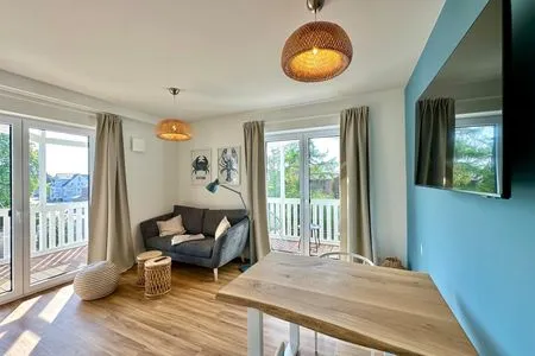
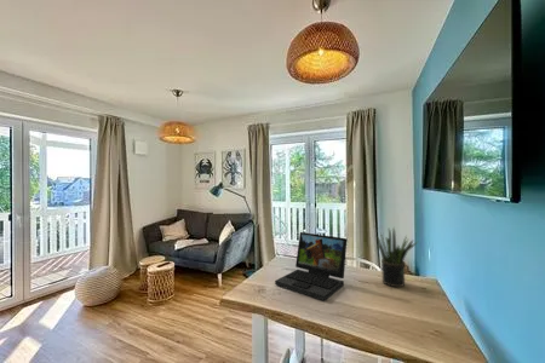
+ potted plant (396, 255)
+ laptop (311, 260)
